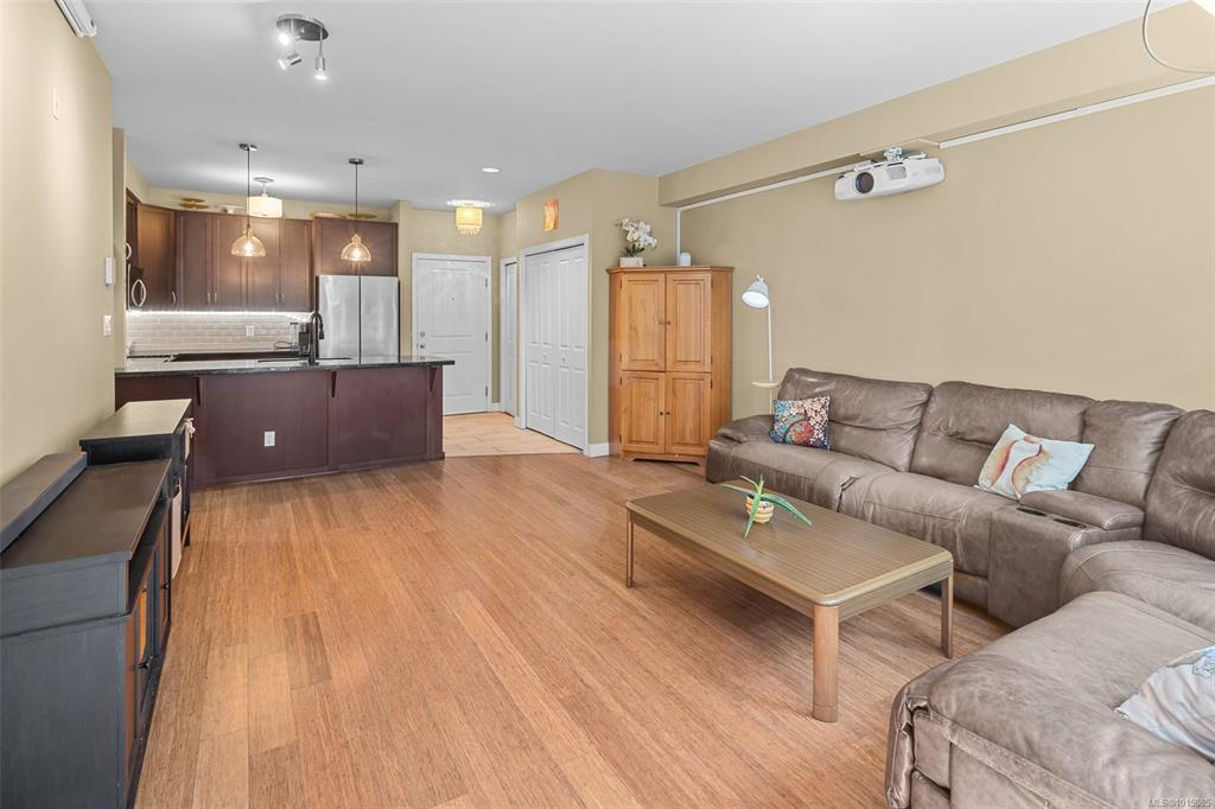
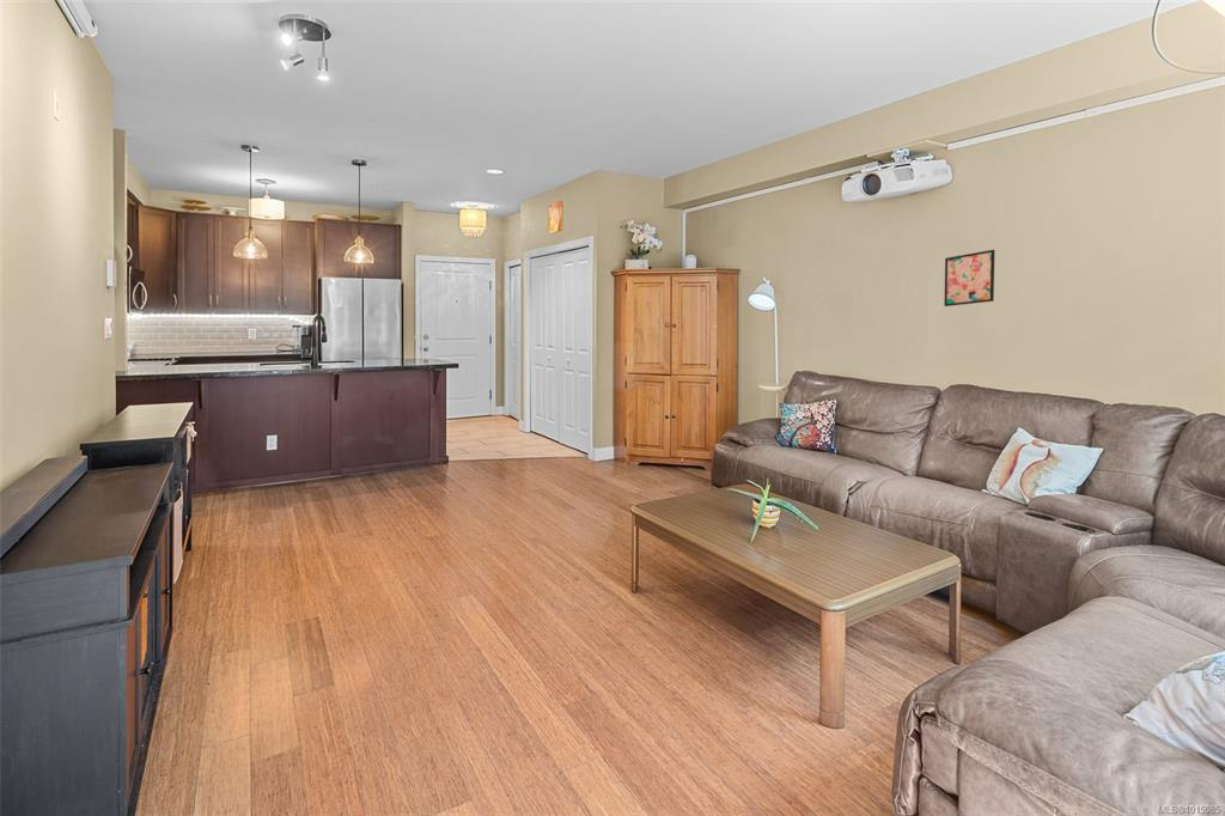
+ wall art (968, 279)
